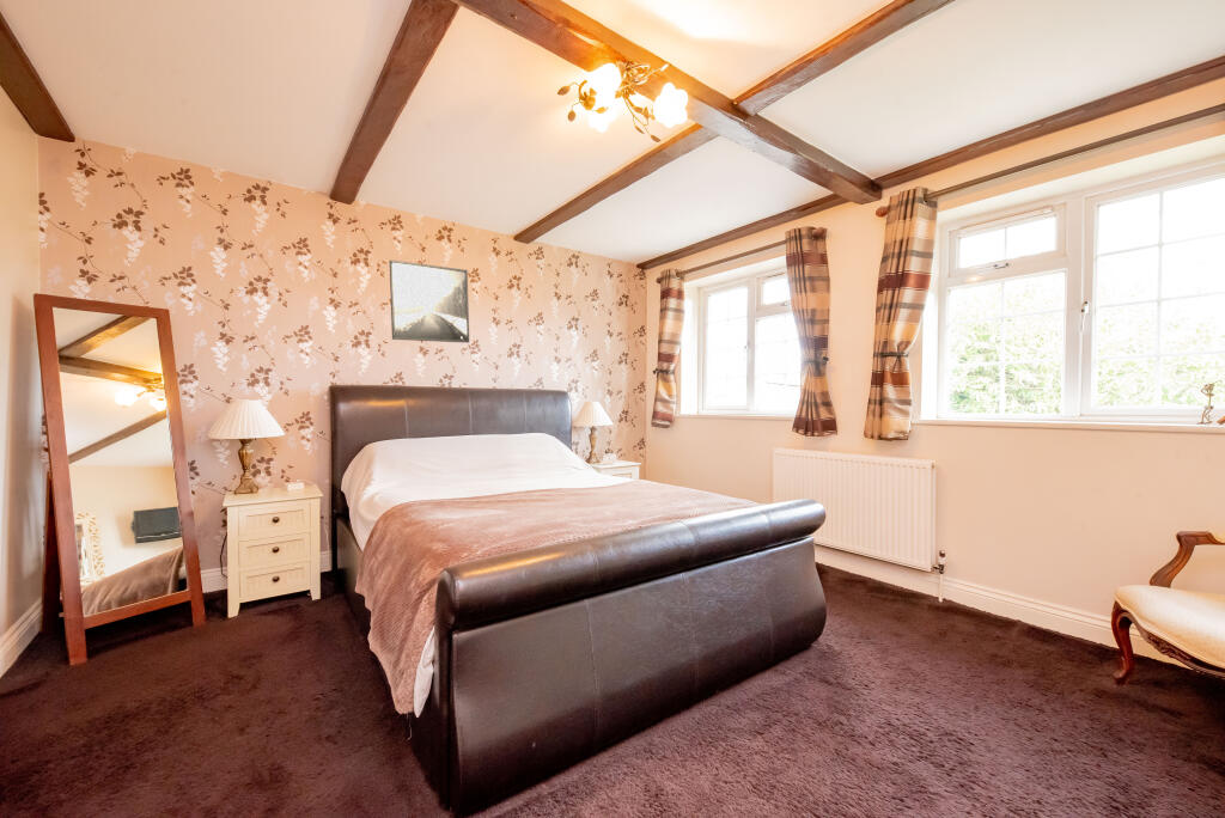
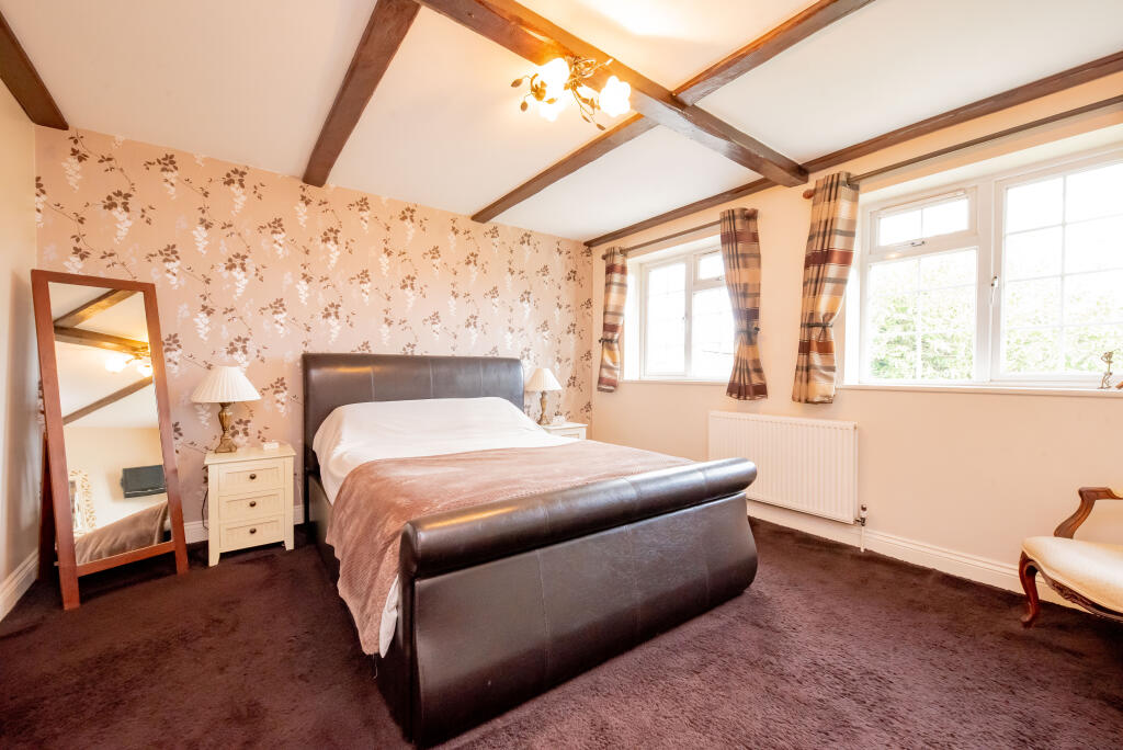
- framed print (431, 303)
